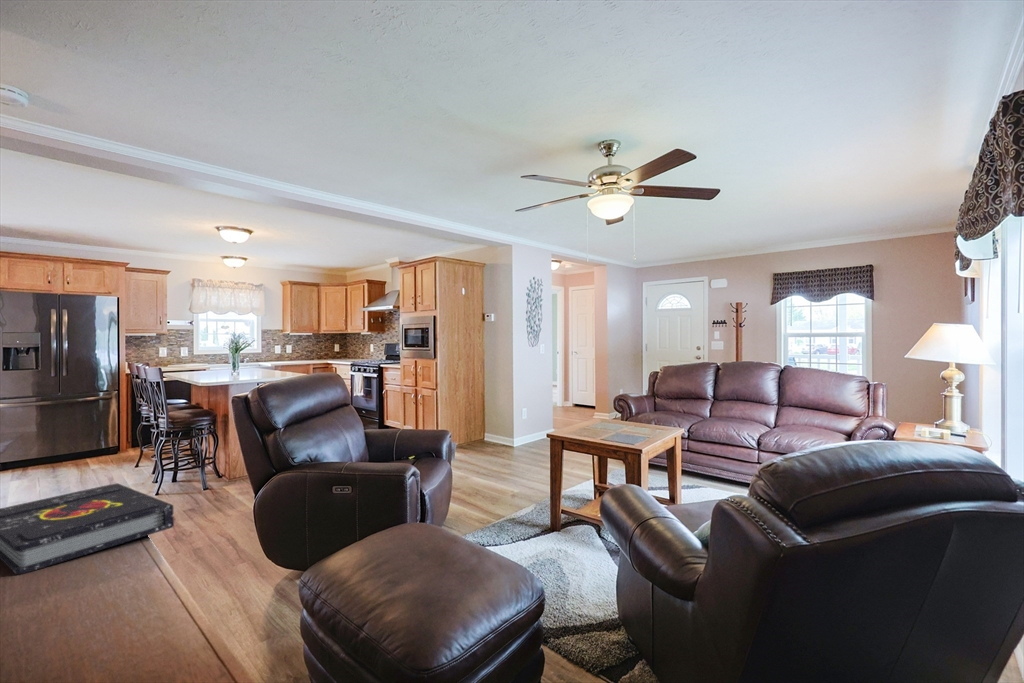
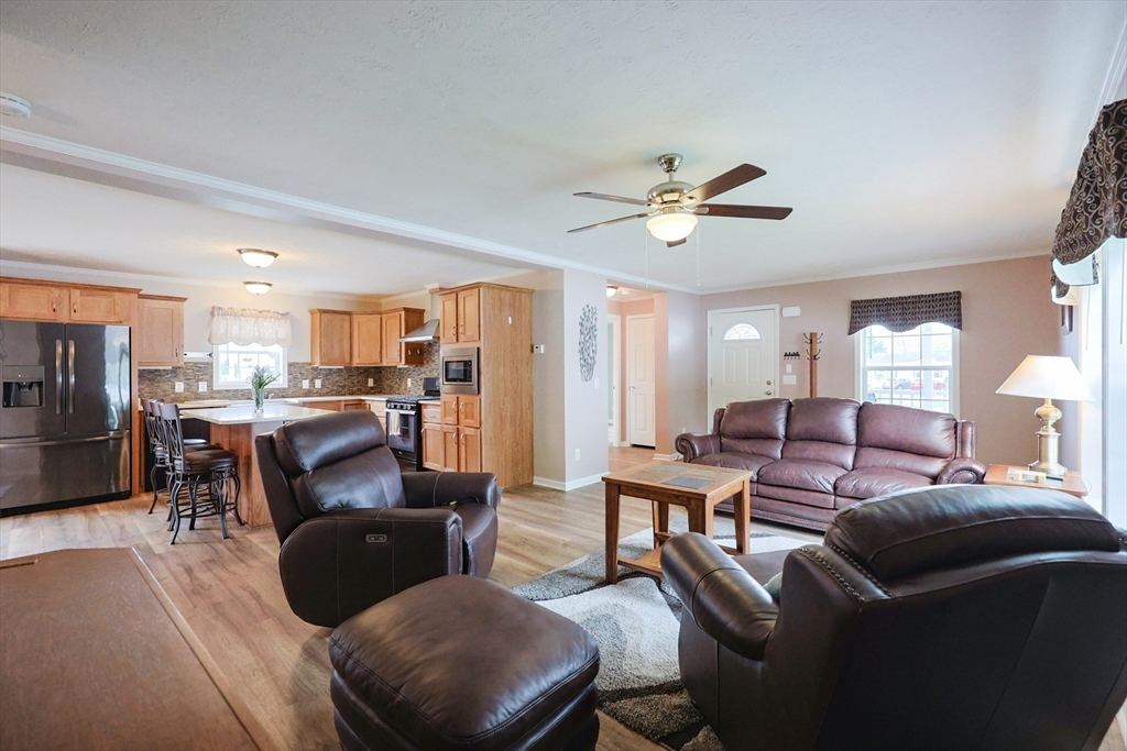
- book (77, 520)
